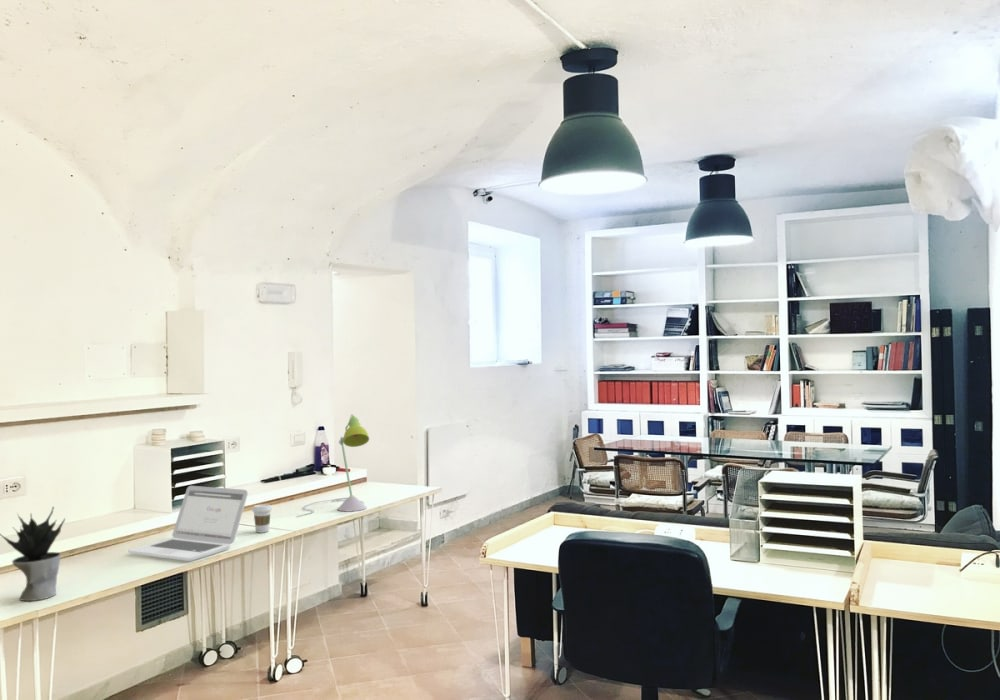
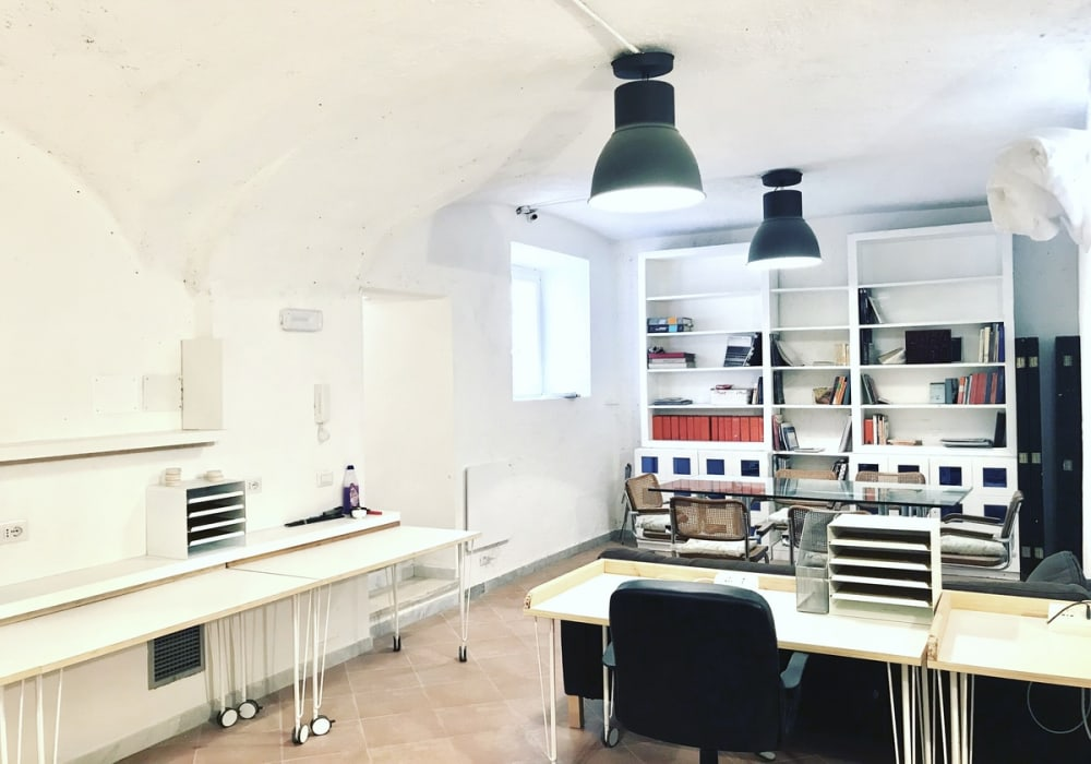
- coffee cup (262, 518)
- laptop (189, 521)
- desk lamp (344, 461)
- potted plant (35, 553)
